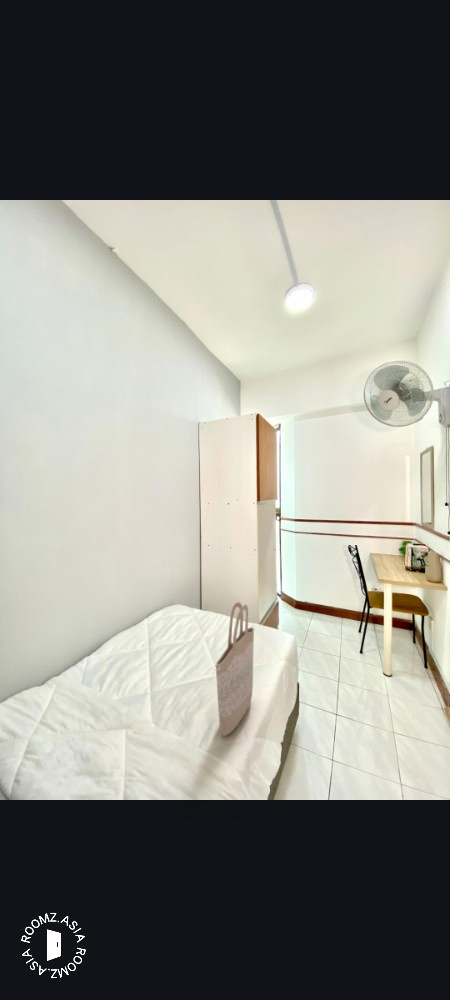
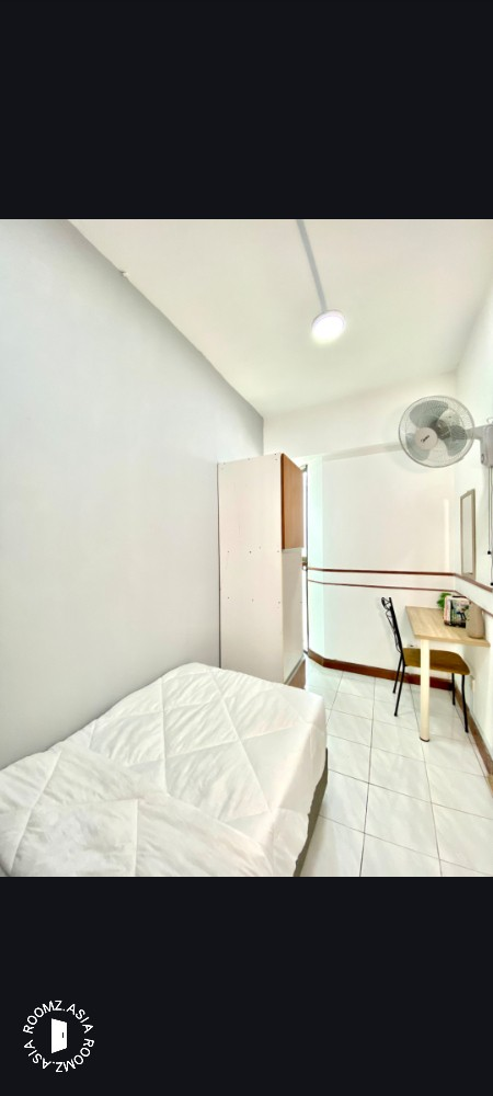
- shopping bag (236, 660)
